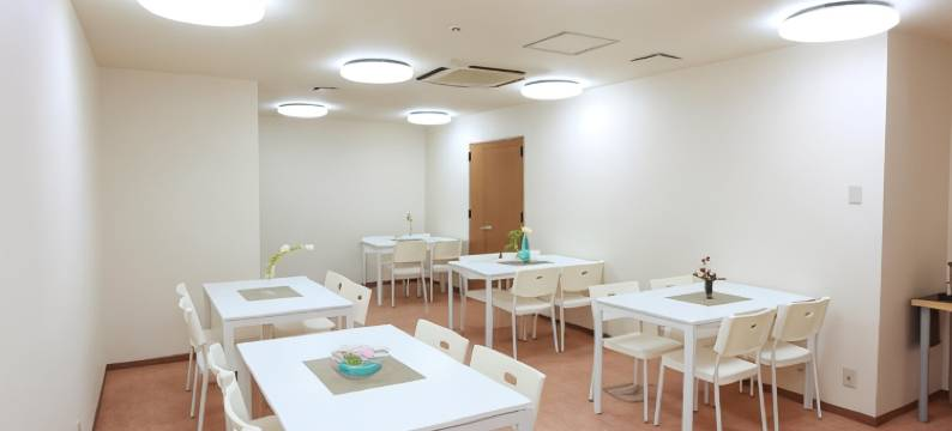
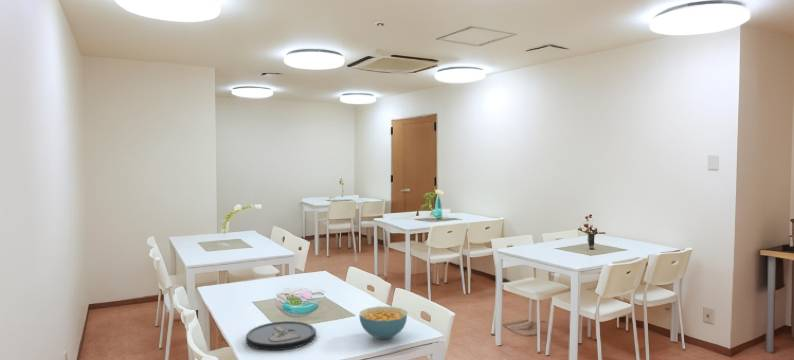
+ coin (281, 334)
+ cereal bowl (383, 325)
